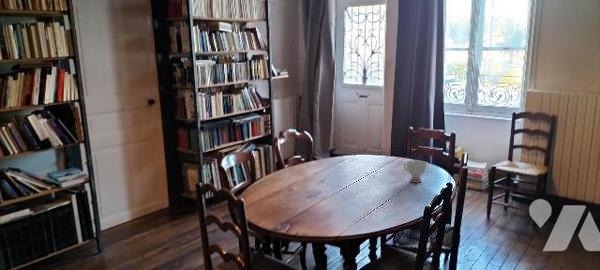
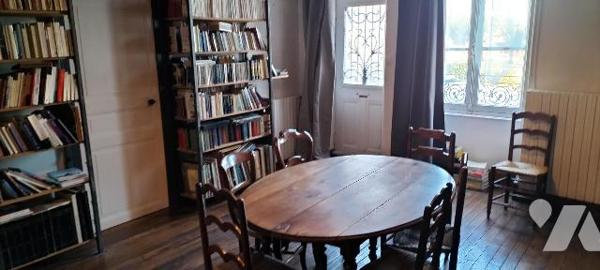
- teacup (414, 171)
